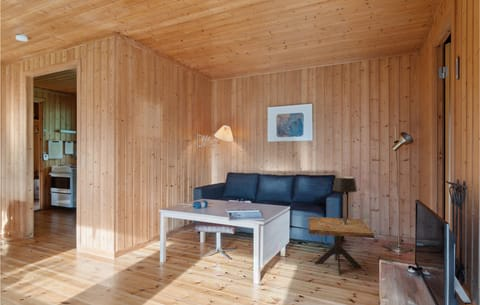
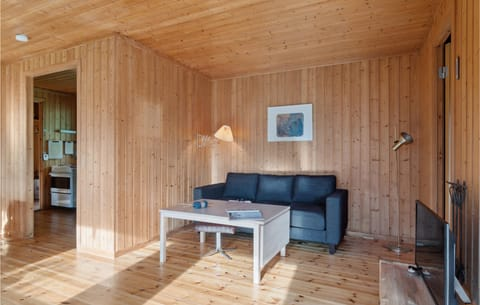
- table lamp (344, 199)
- side table (337, 244)
